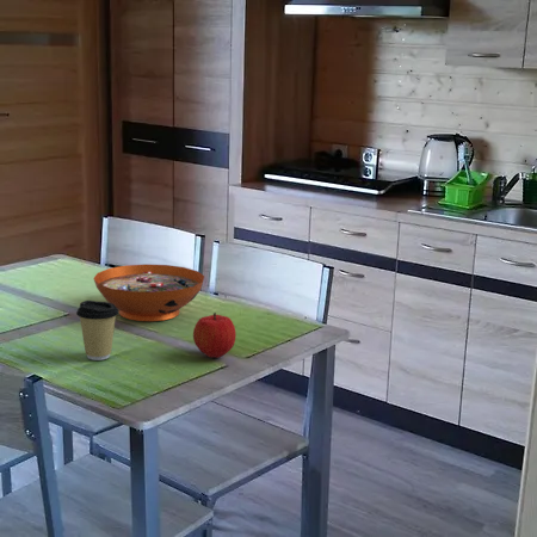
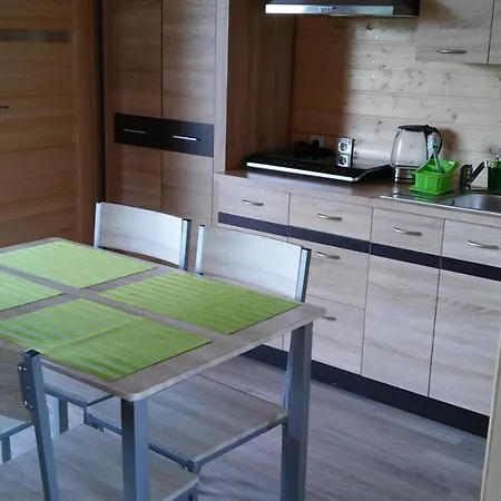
- fruit (214, 334)
- decorative bowl (149, 294)
- coffee cup (98, 329)
